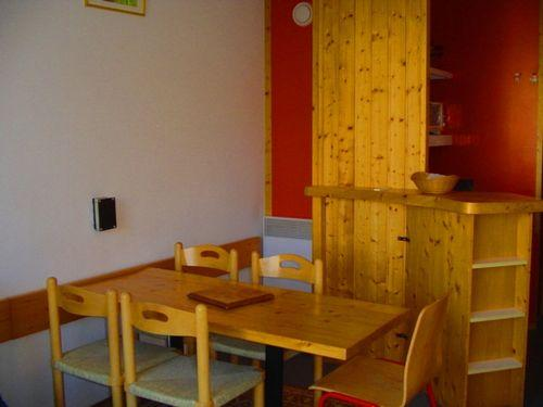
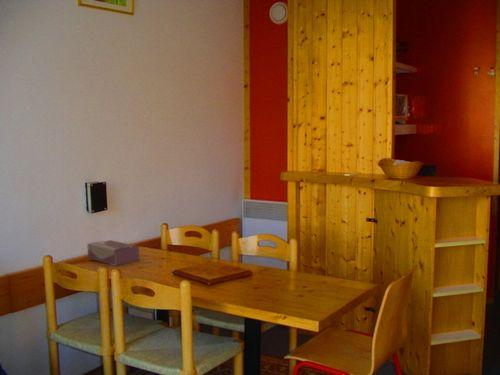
+ tissue box (113, 251)
